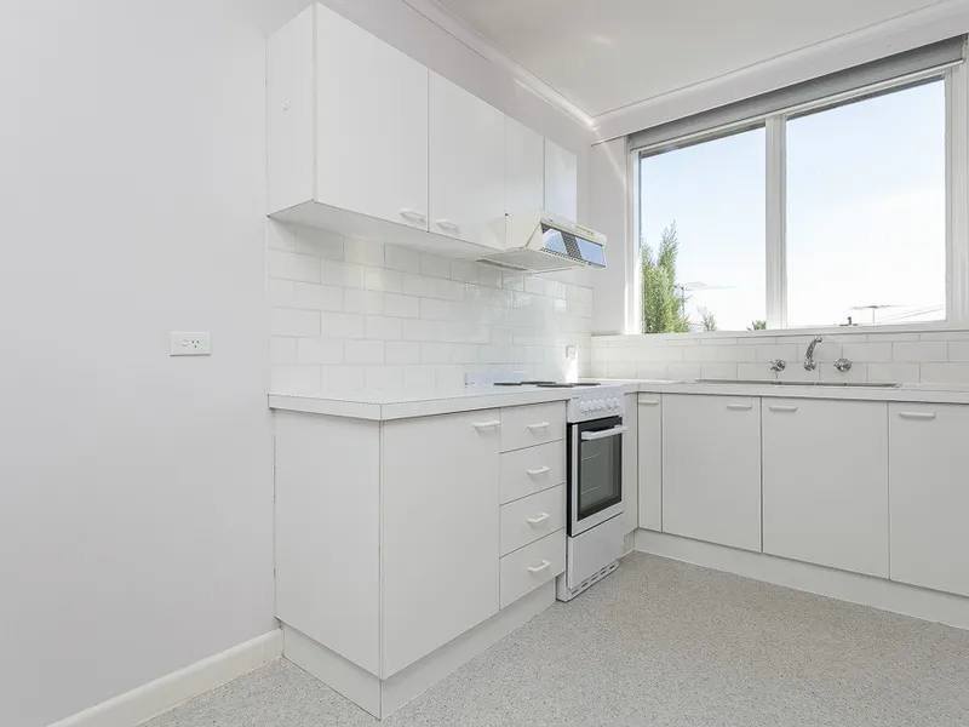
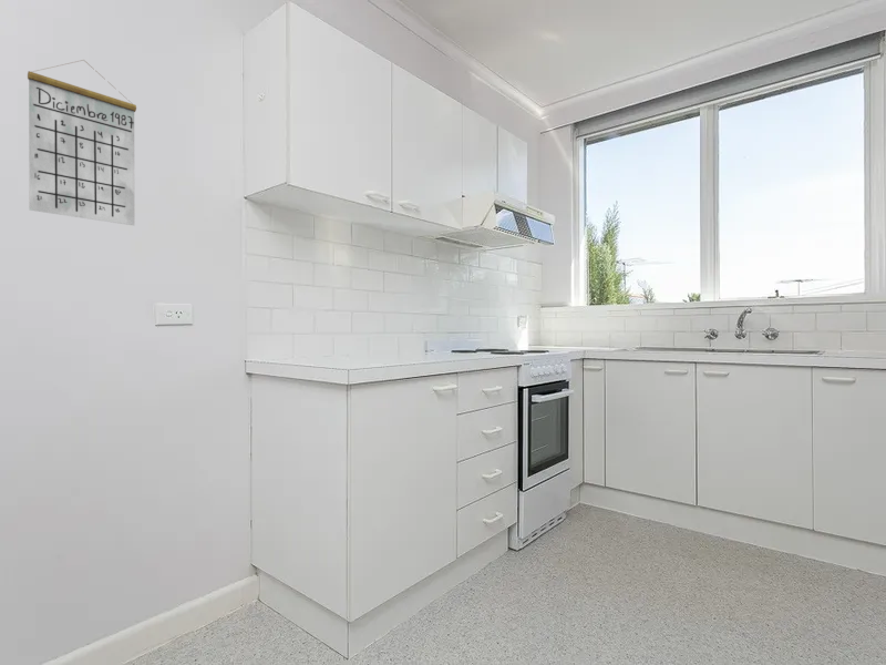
+ calendar (85, 139)
